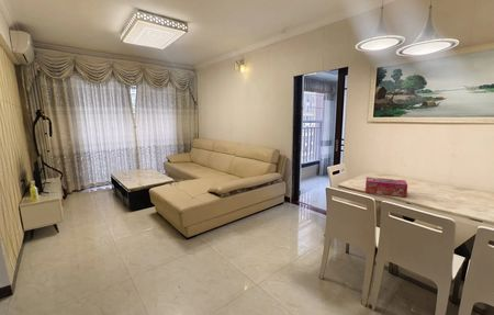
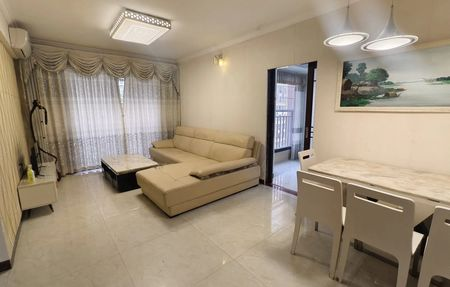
- tissue box (384, 185)
